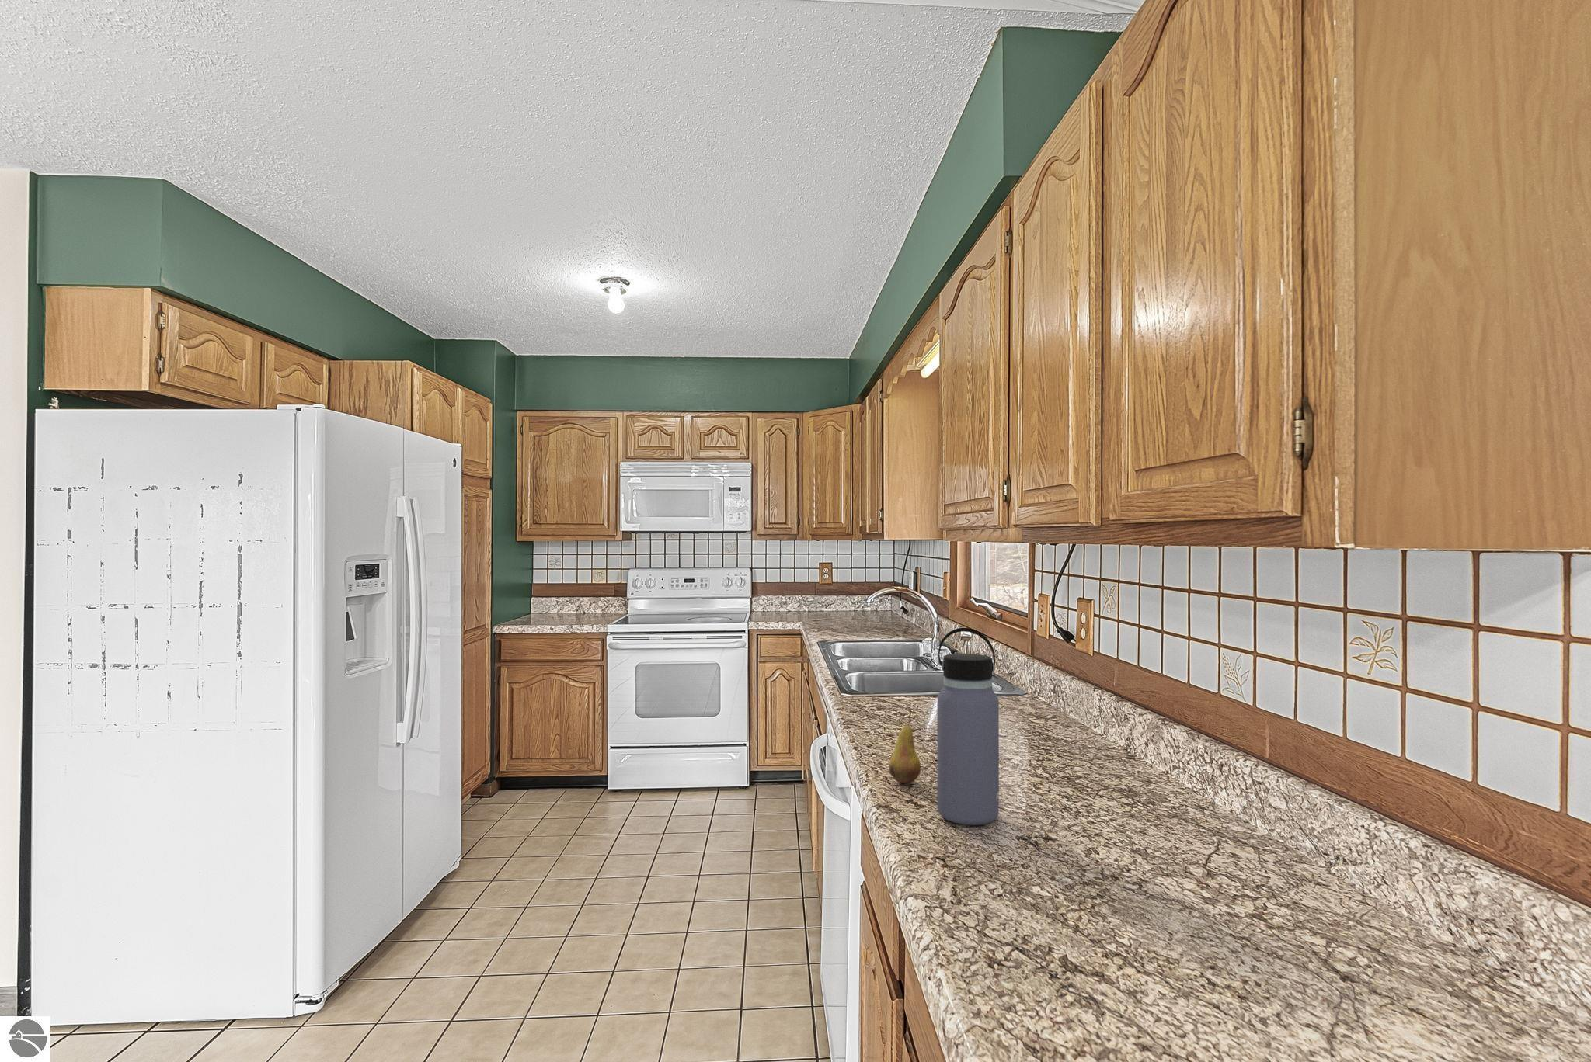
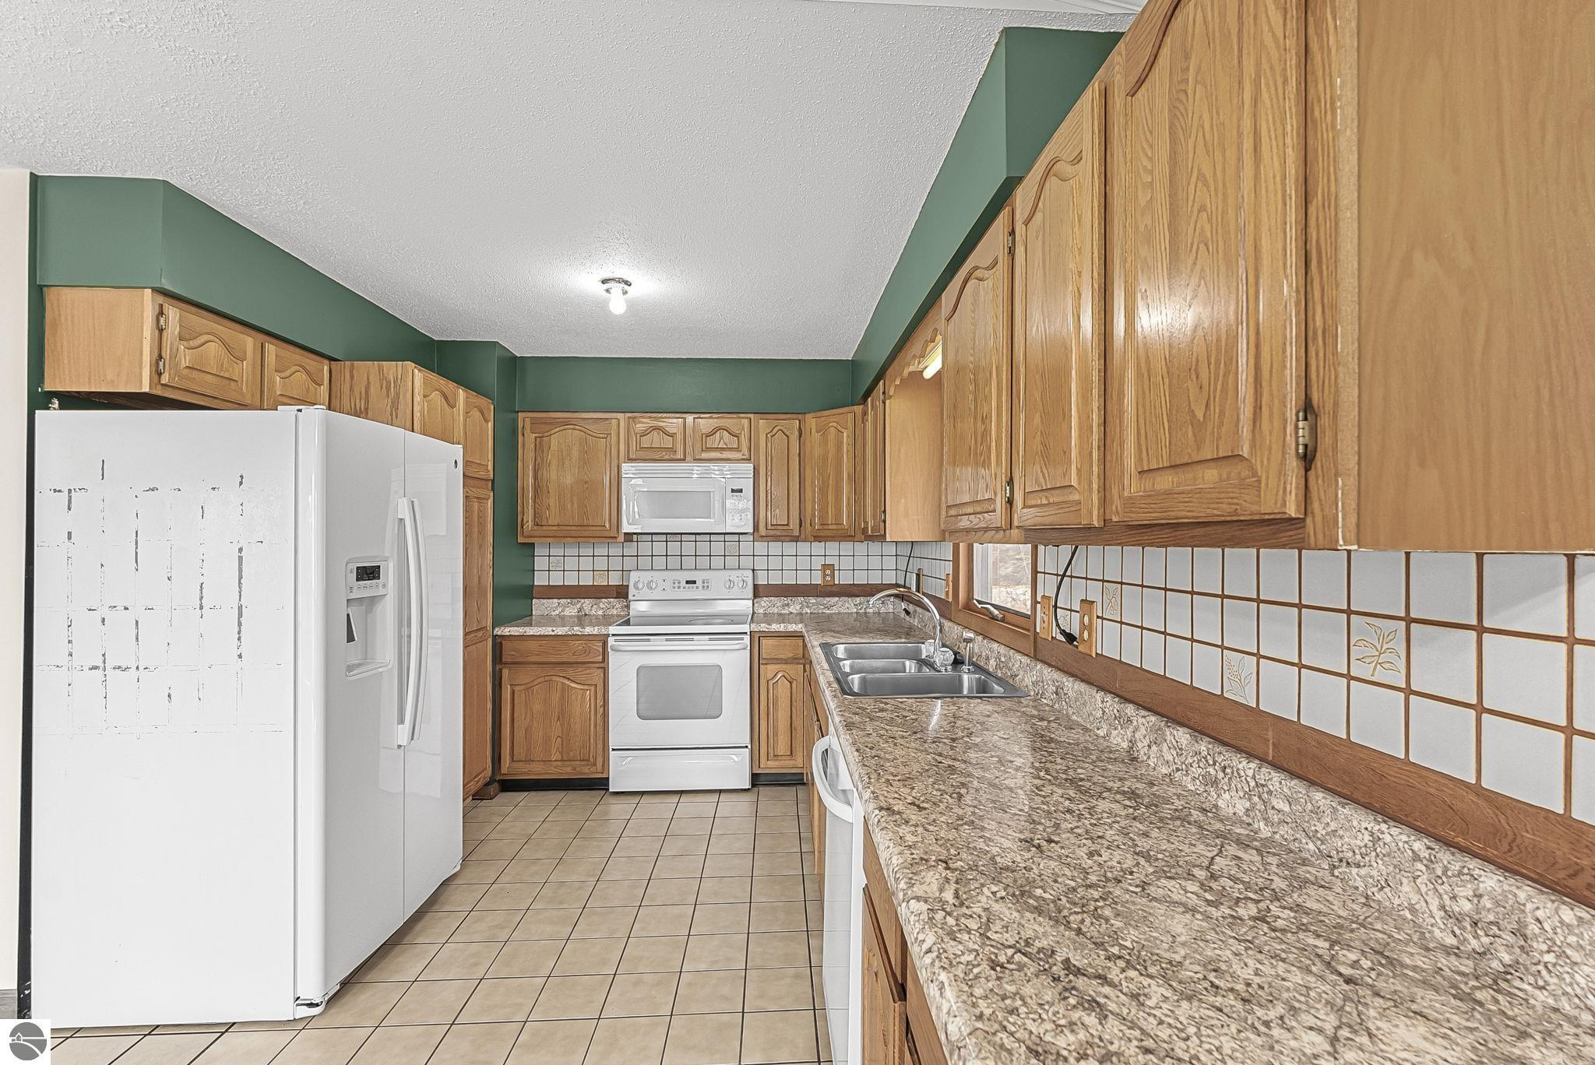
- water bottle (967, 723)
- fruit (905, 747)
